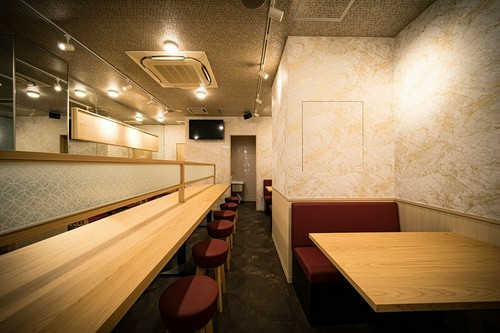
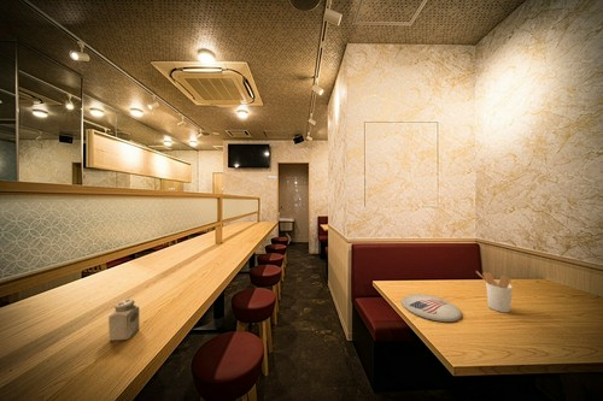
+ utensil holder (492, 289)
+ salt shaker (124, 318)
+ plate (429, 305)
